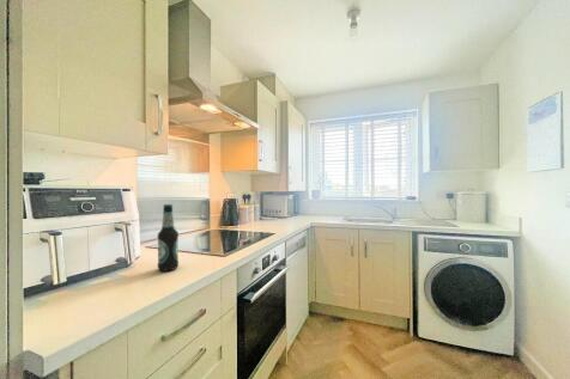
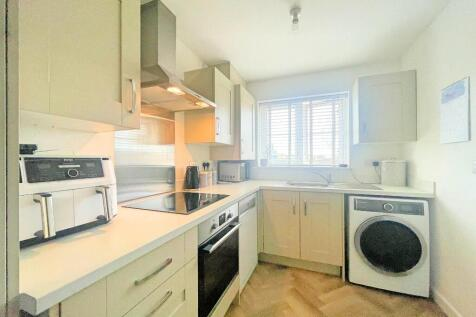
- bottle (168, 236)
